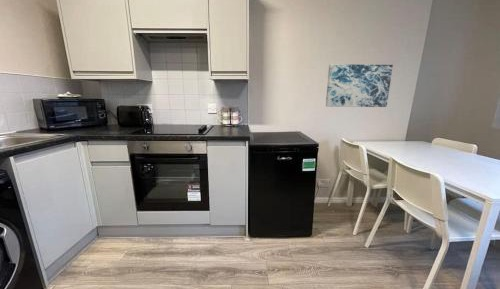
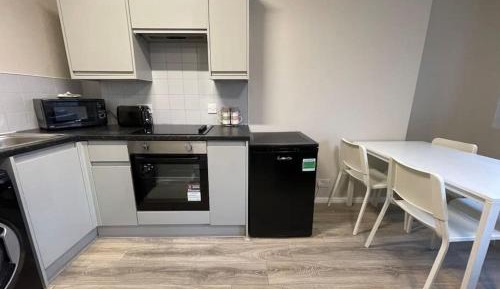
- wall art (358, 86)
